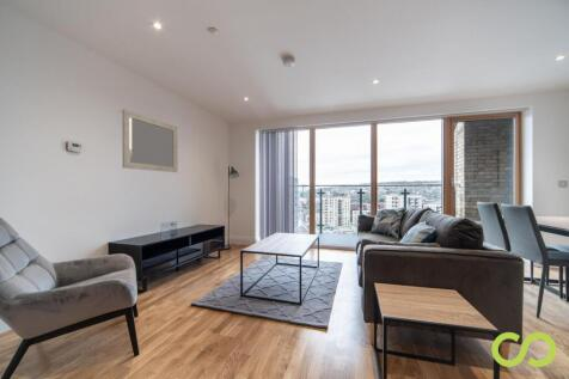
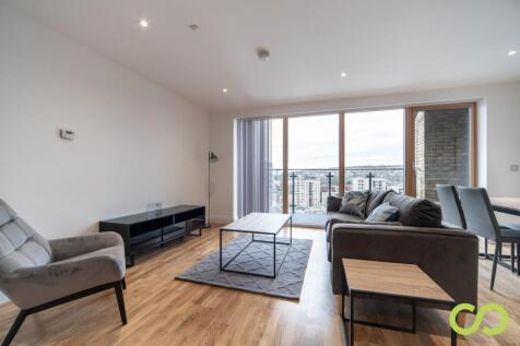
- home mirror (153, 145)
